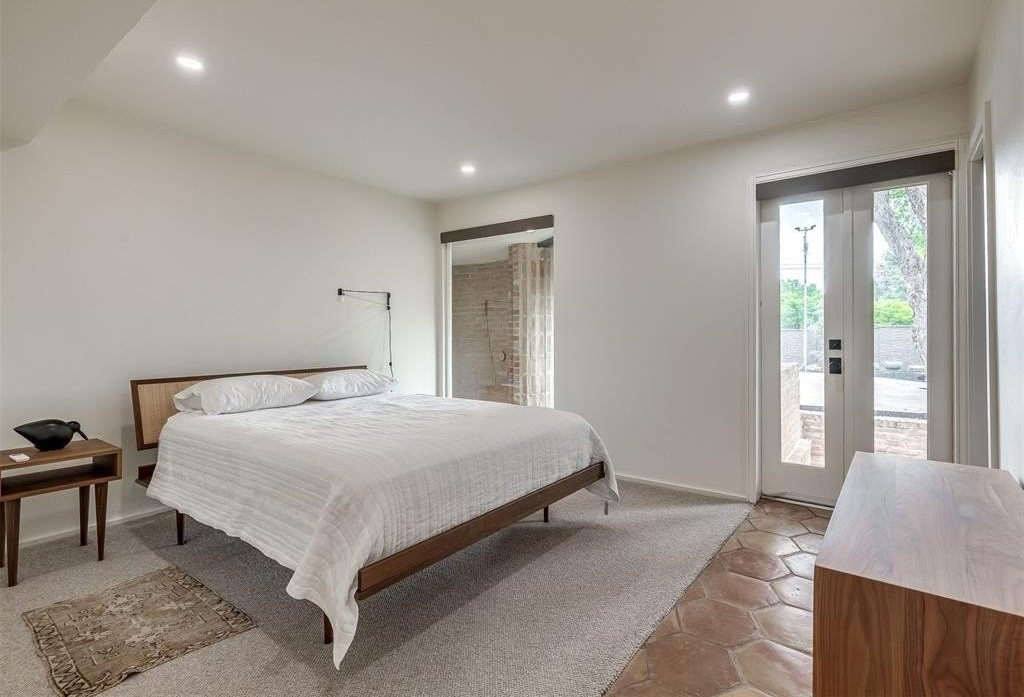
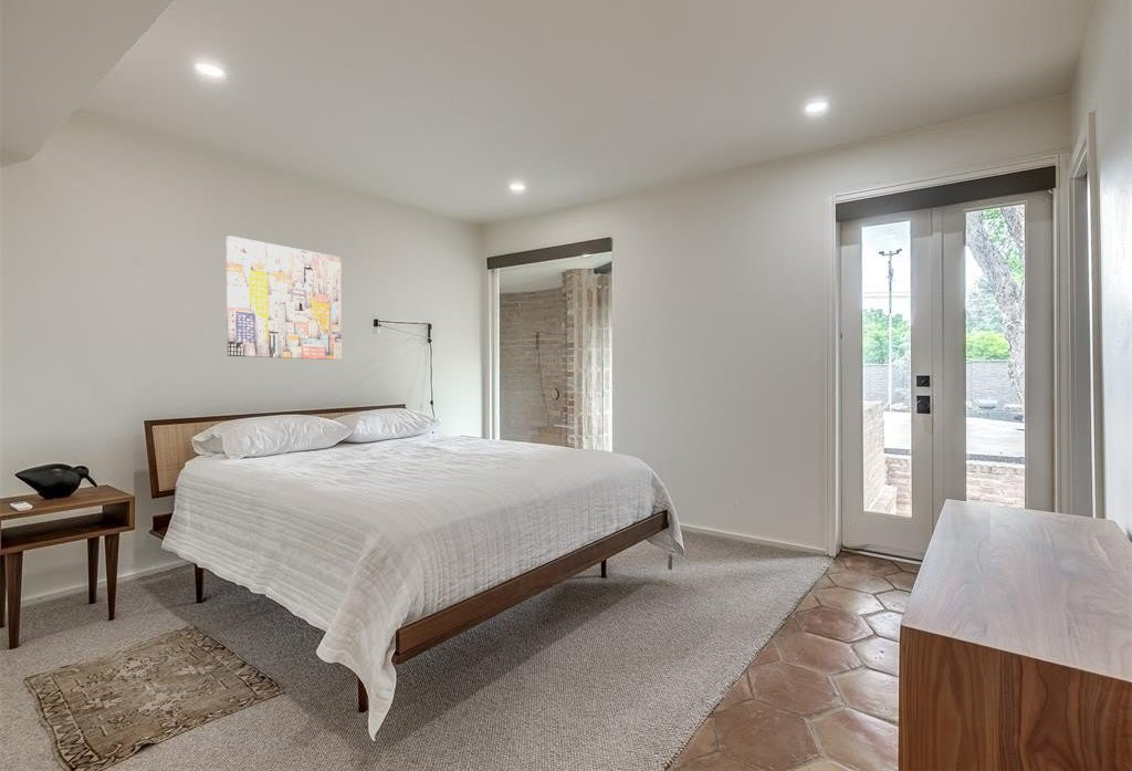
+ wall art (287, 302)
